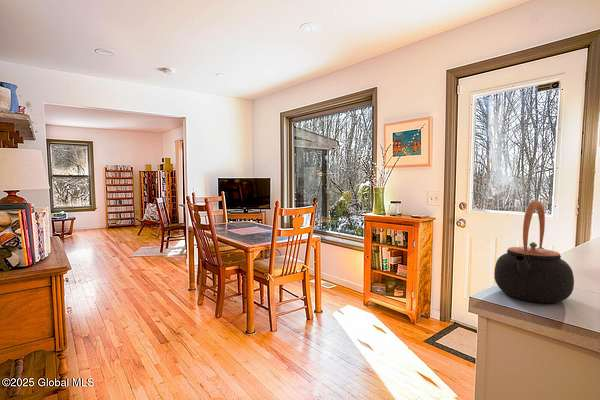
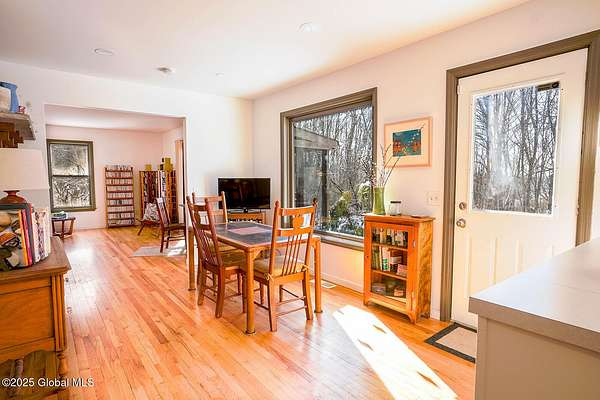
- teapot (531, 248)
